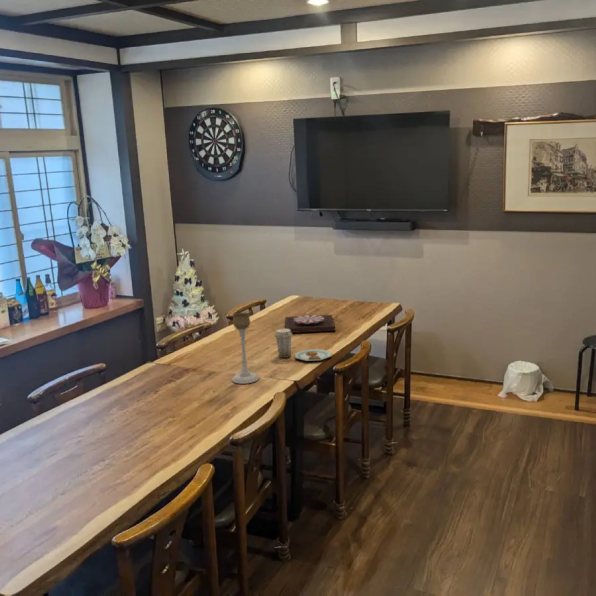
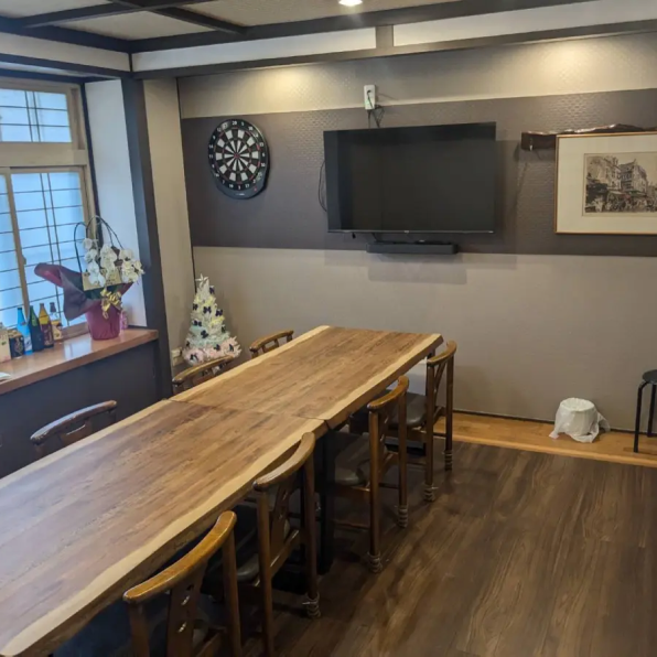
- plate (303, 350)
- candle holder (243, 347)
- plate (309, 322)
